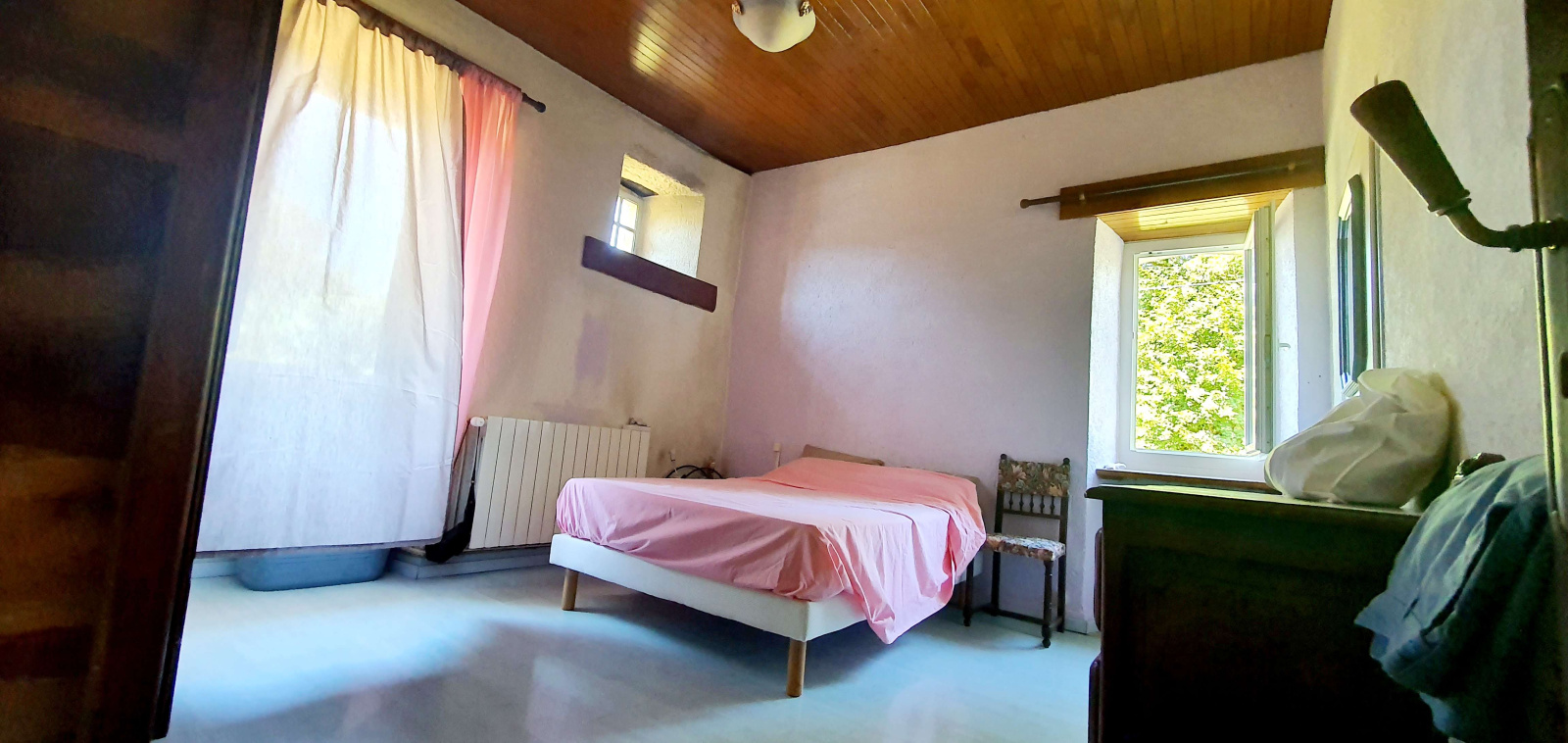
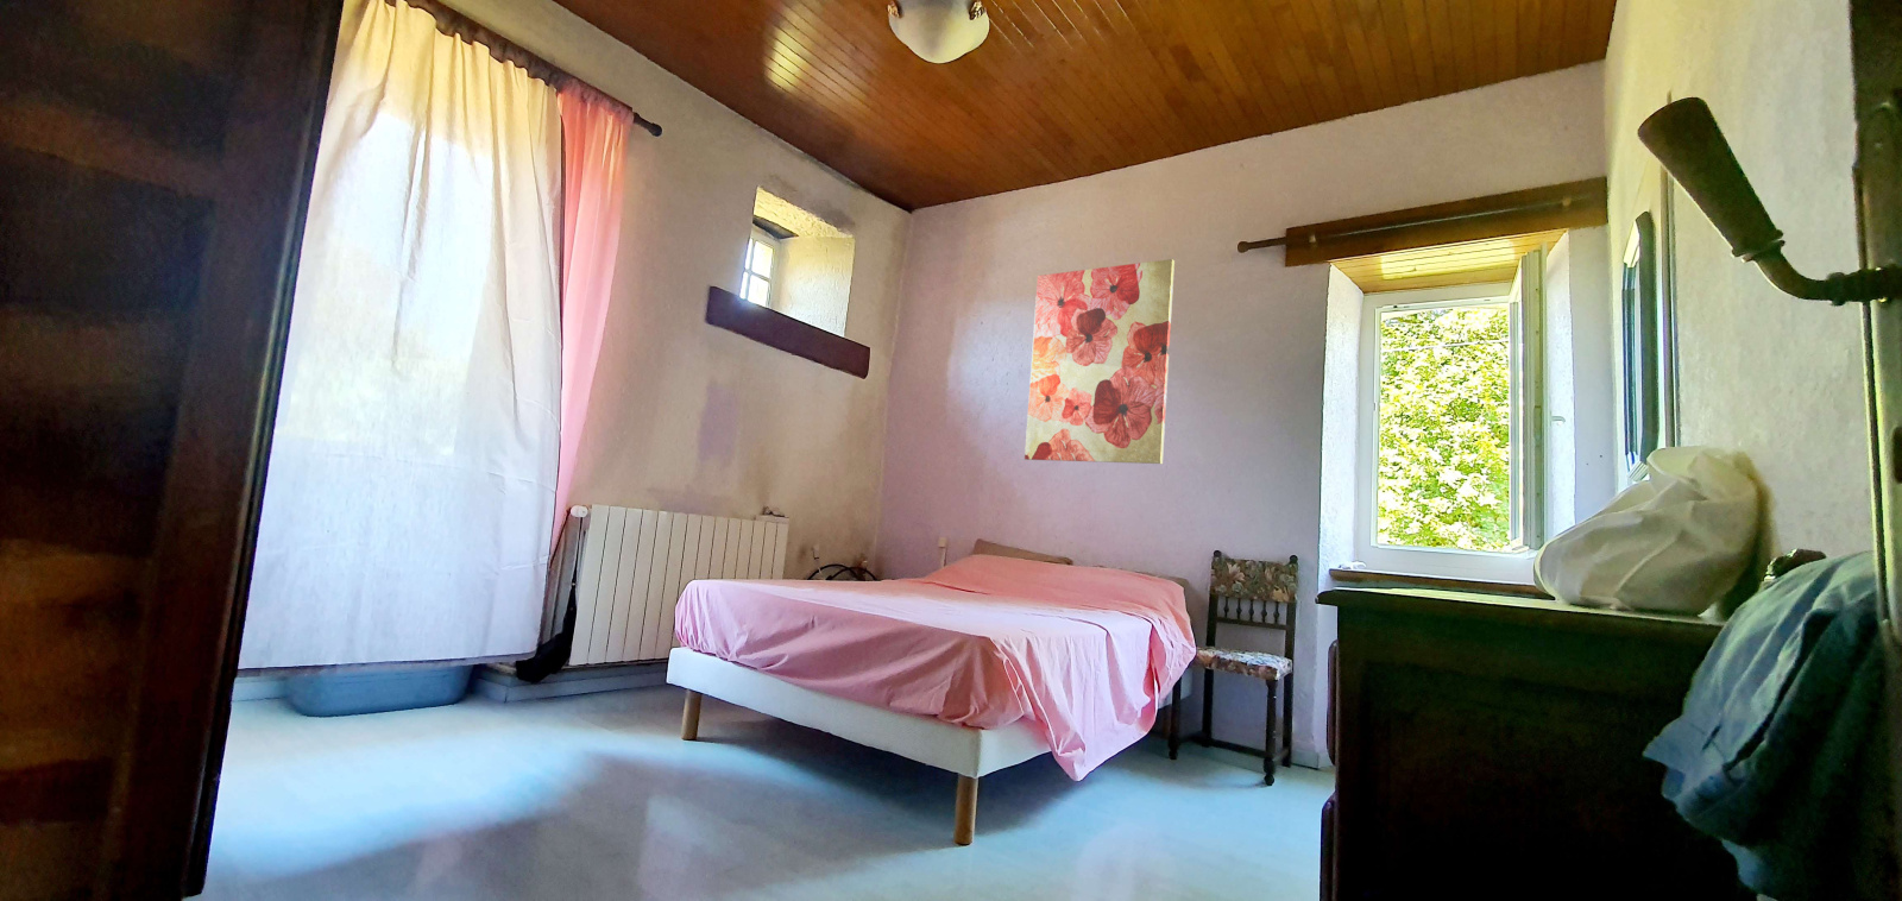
+ wall art (1097, 364)
